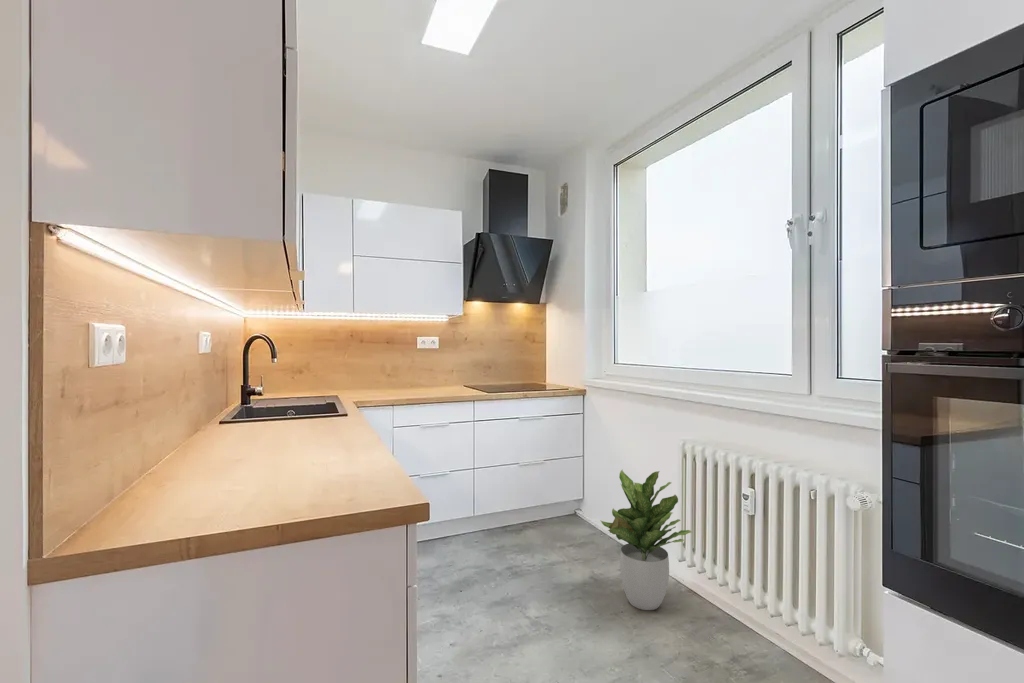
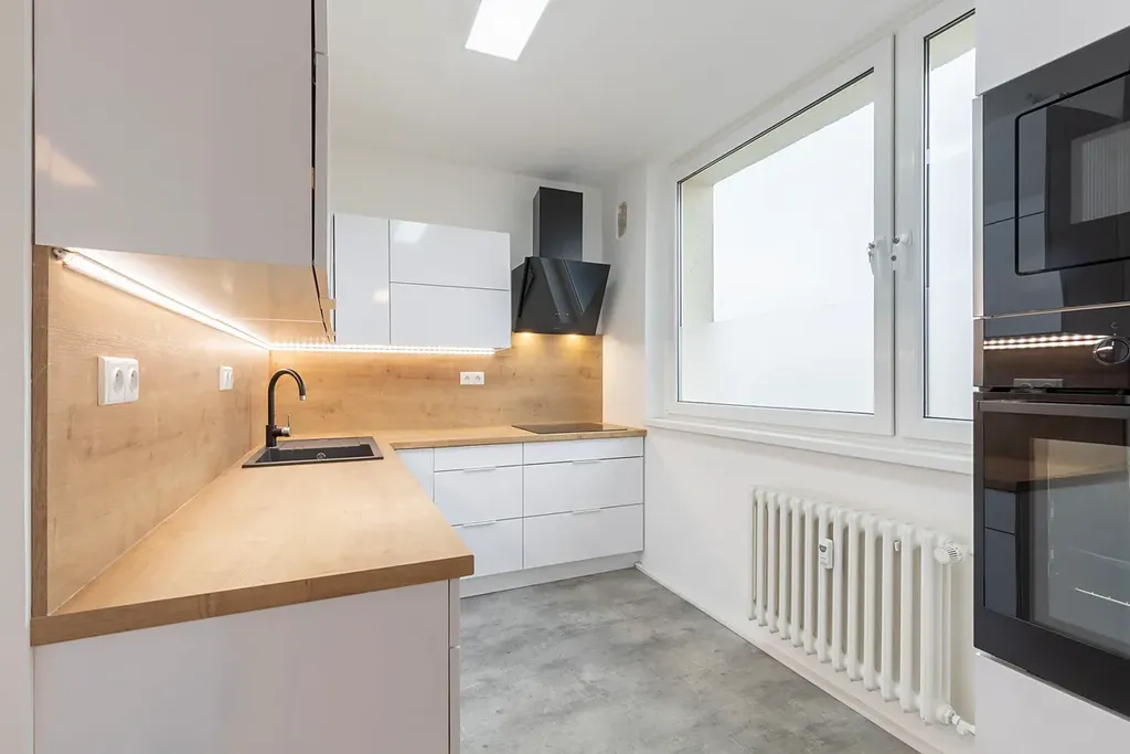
- potted plant (640, 535)
